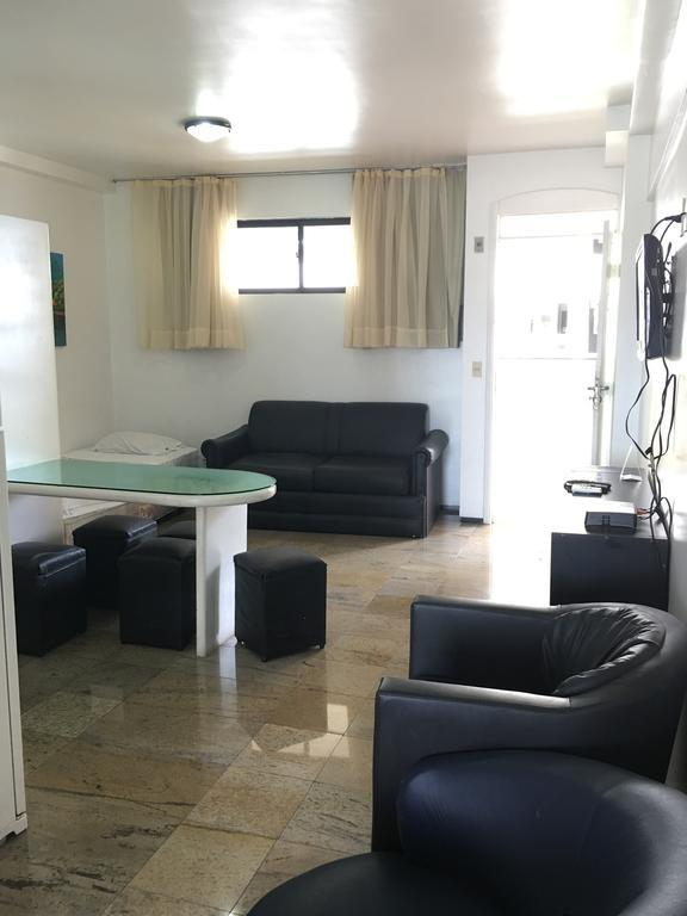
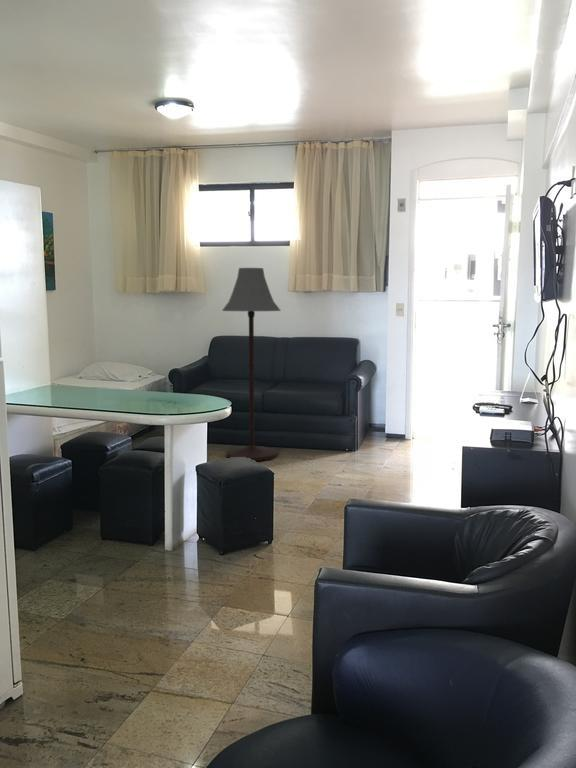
+ floor lamp (251, 363)
